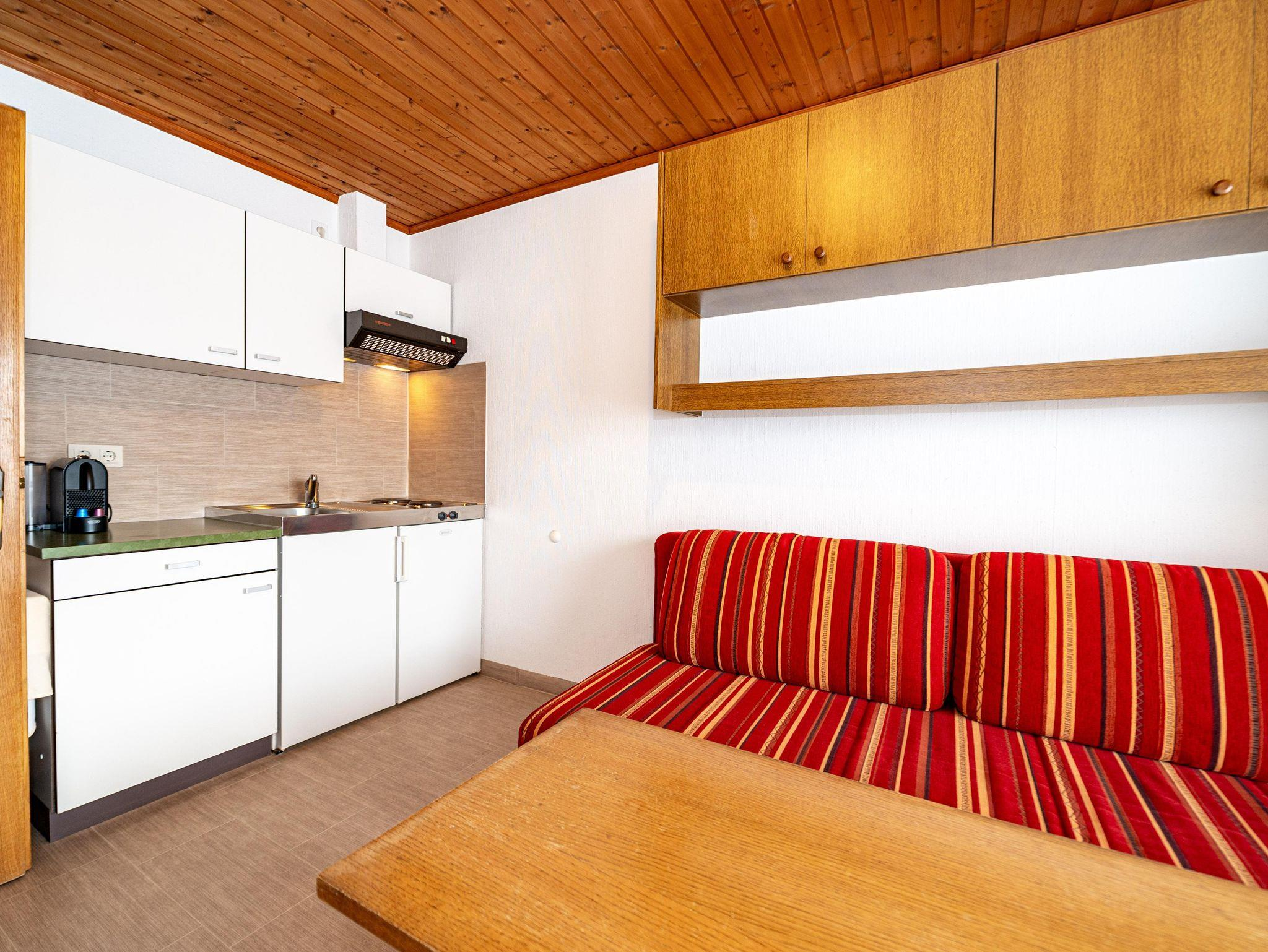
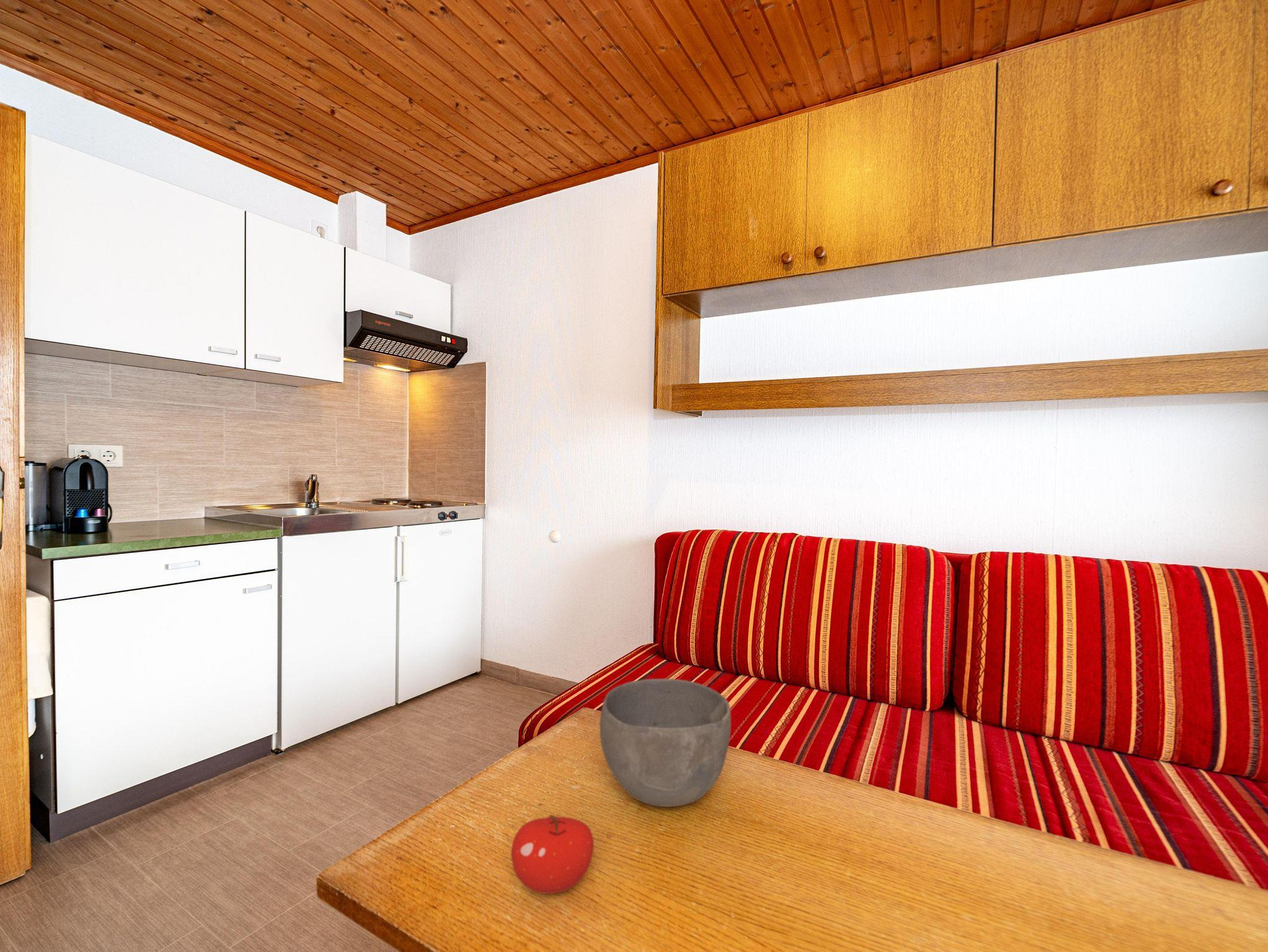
+ fruit (553, 849)
+ bowl (664, 745)
